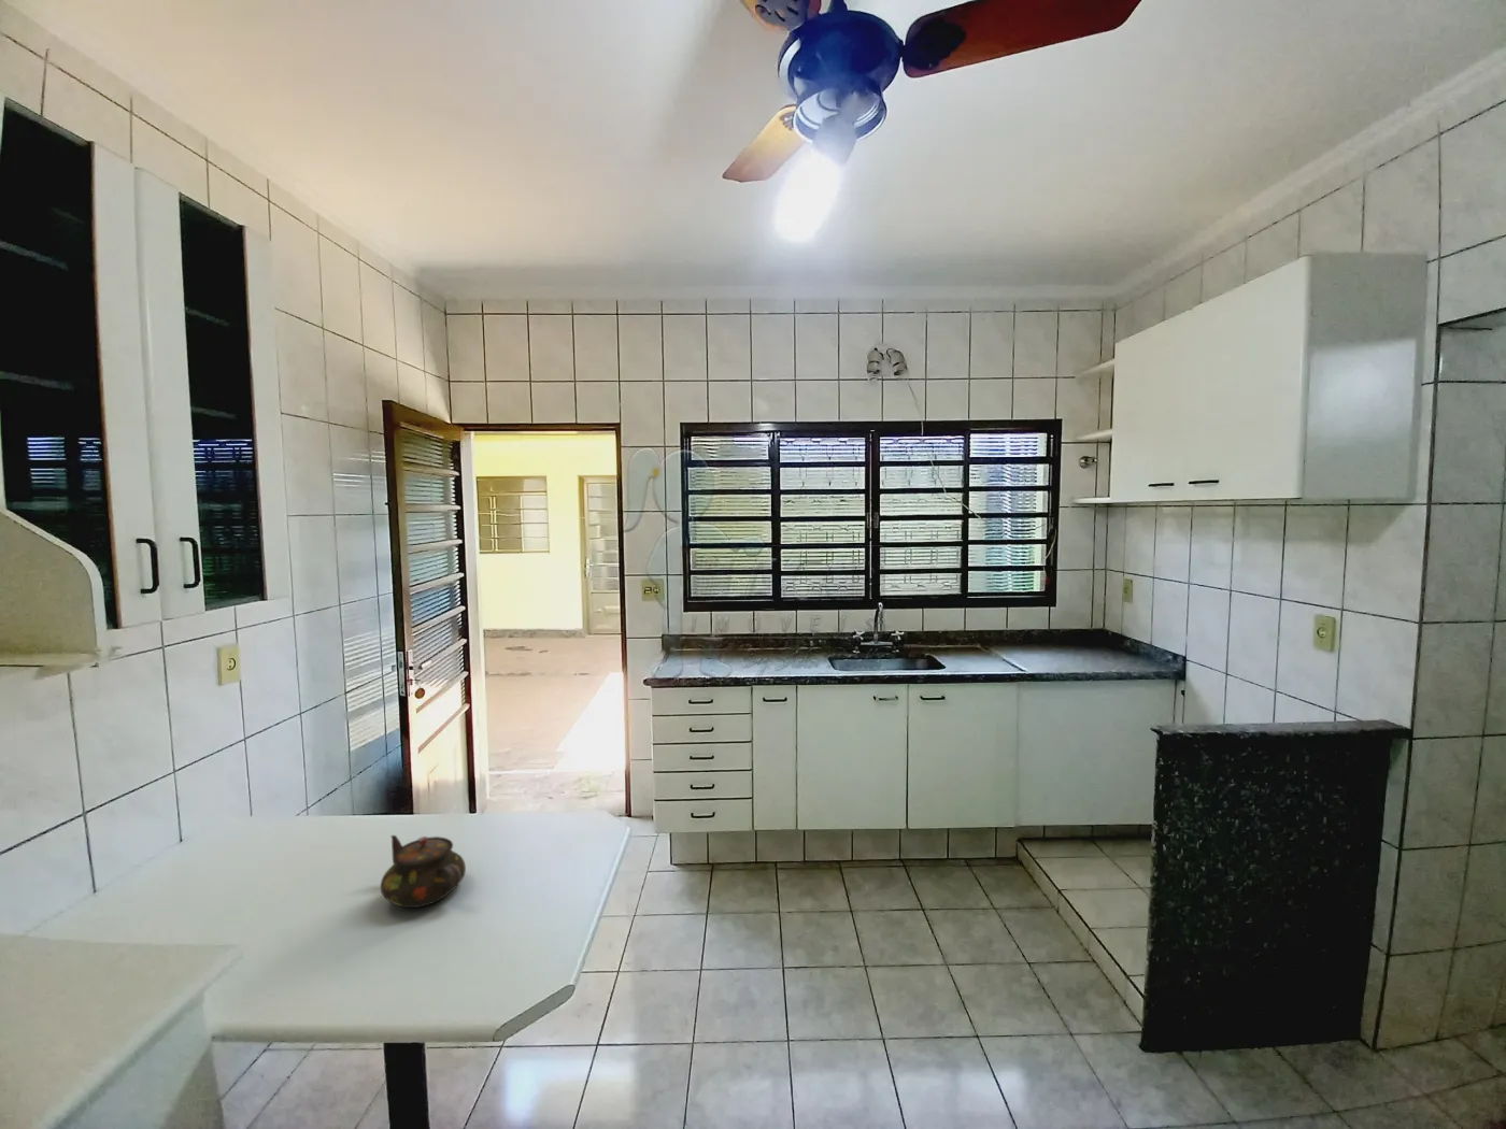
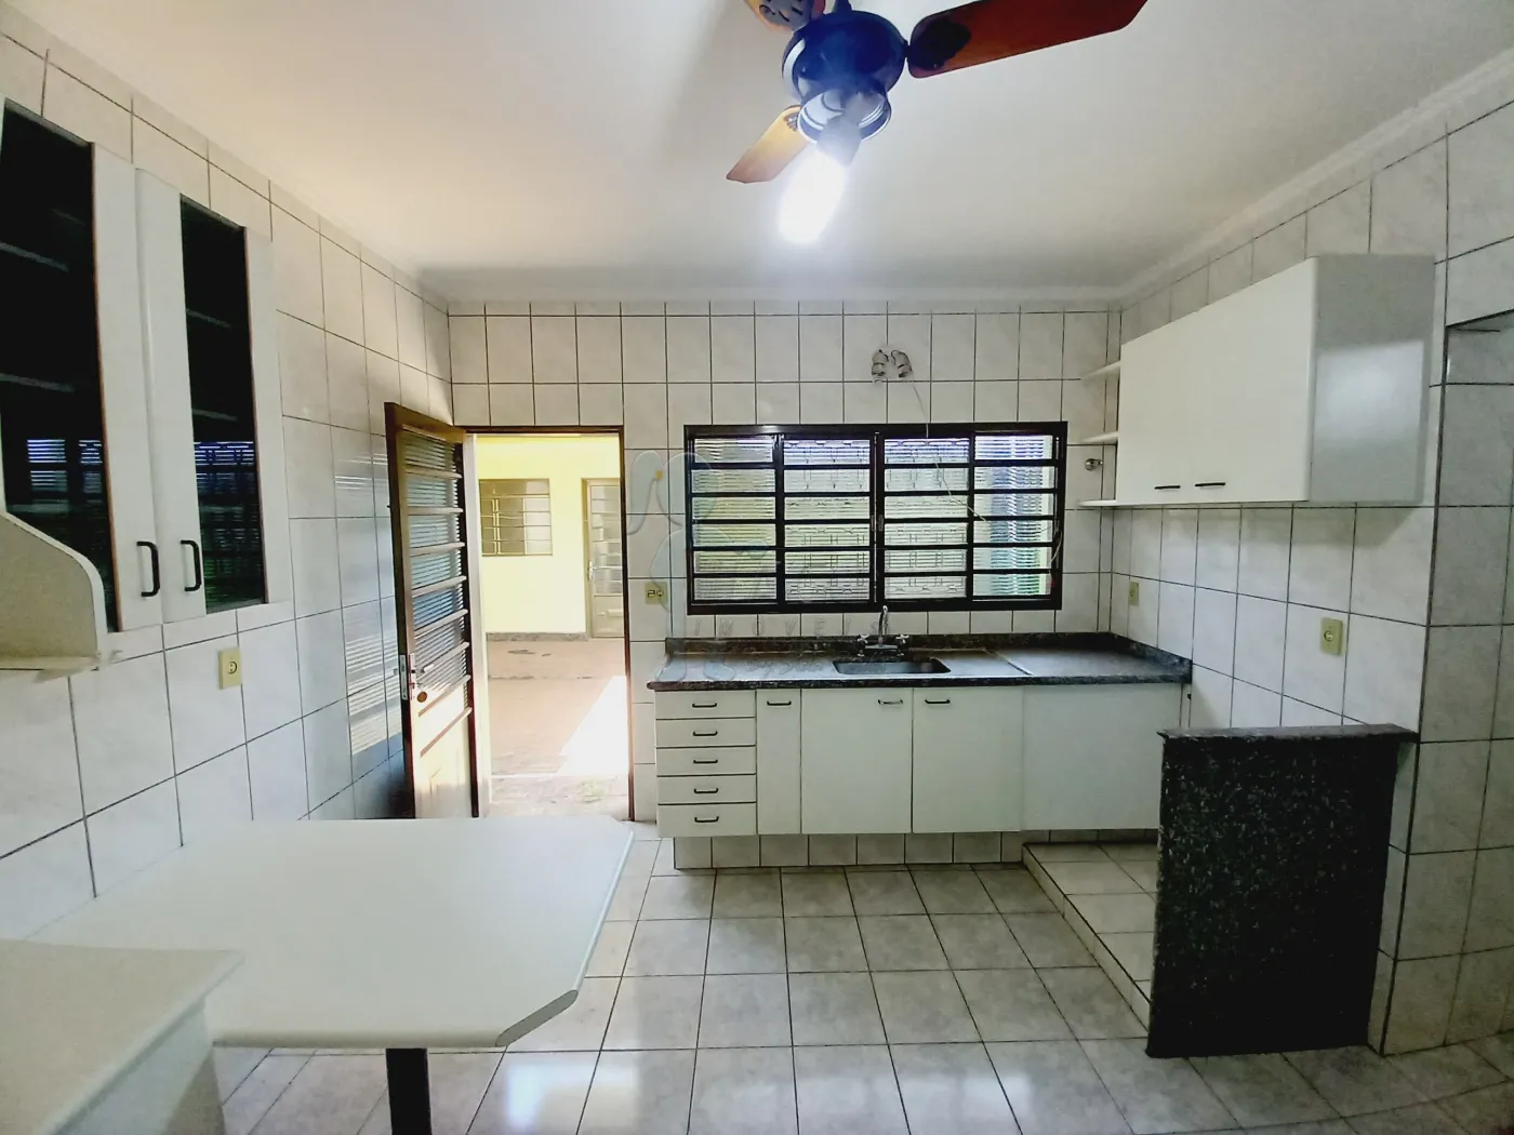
- teapot (423, 865)
